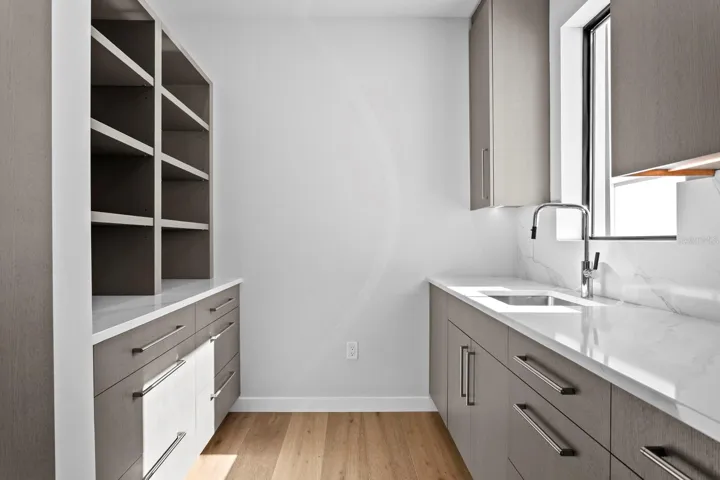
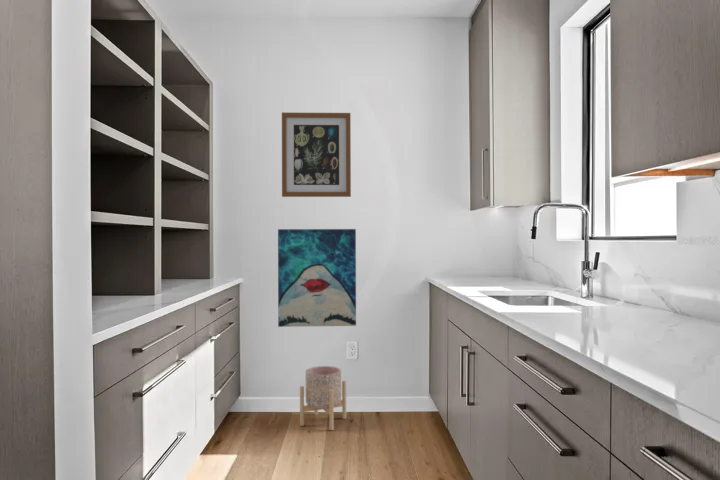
+ wall art (317, 277)
+ planter (323, 396)
+ wall art (316, 154)
